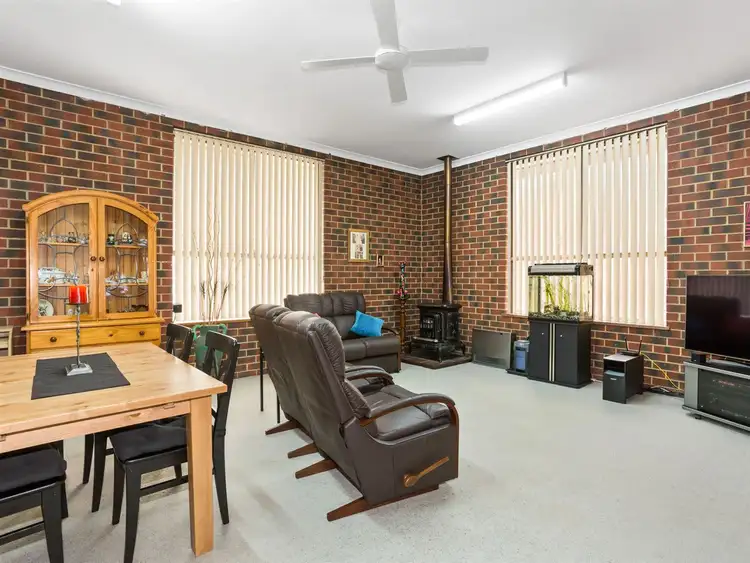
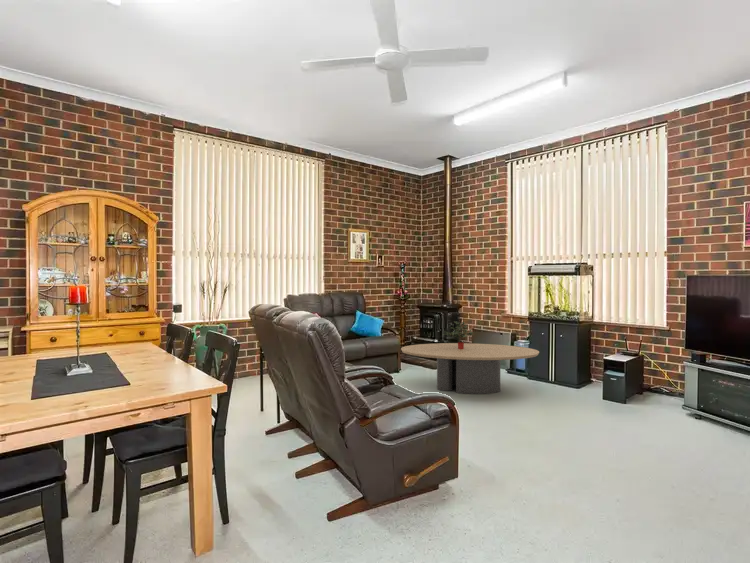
+ potted plant (459, 334)
+ coffee table (468, 369)
